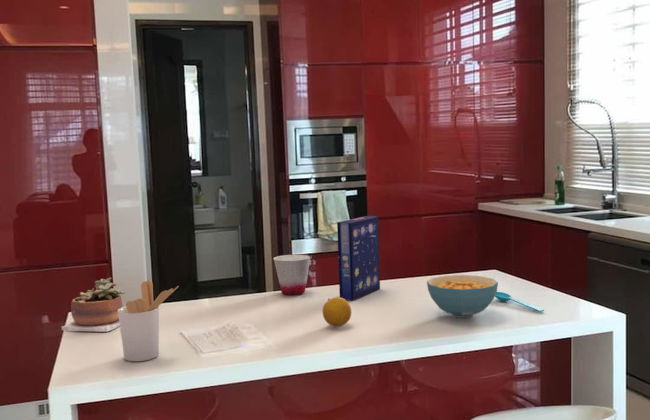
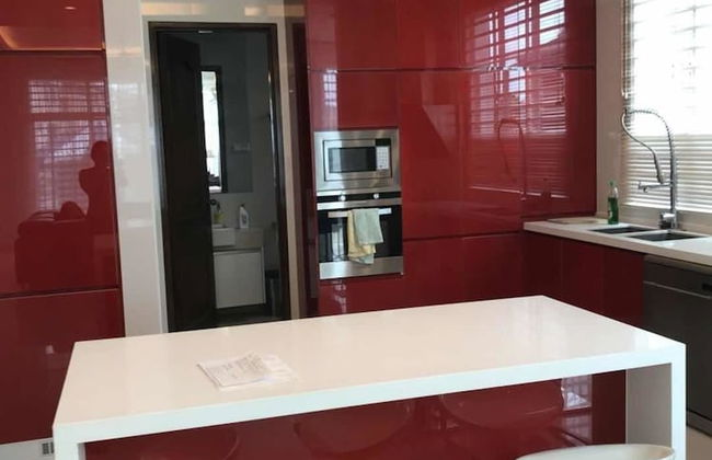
- fruit (336, 311)
- succulent plant (96, 302)
- utensil holder (149, 320)
- spoon (517, 301)
- cereal bowl (462, 298)
- cup (292, 275)
- cereal box (359, 256)
